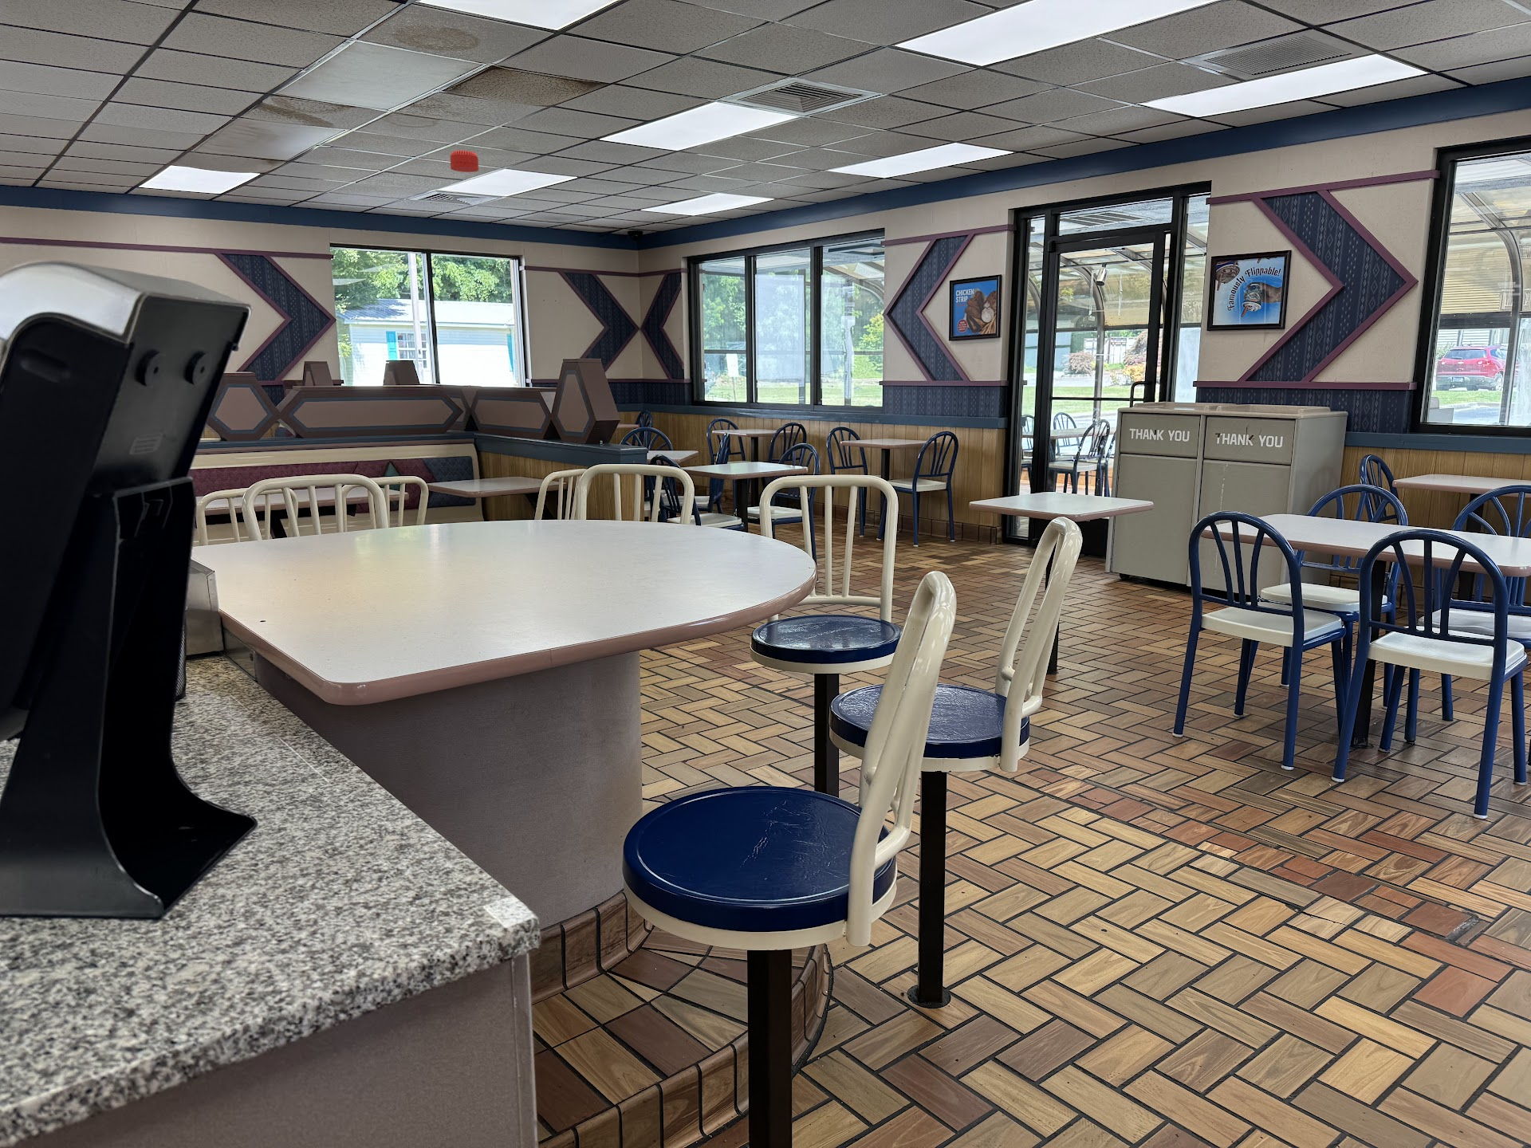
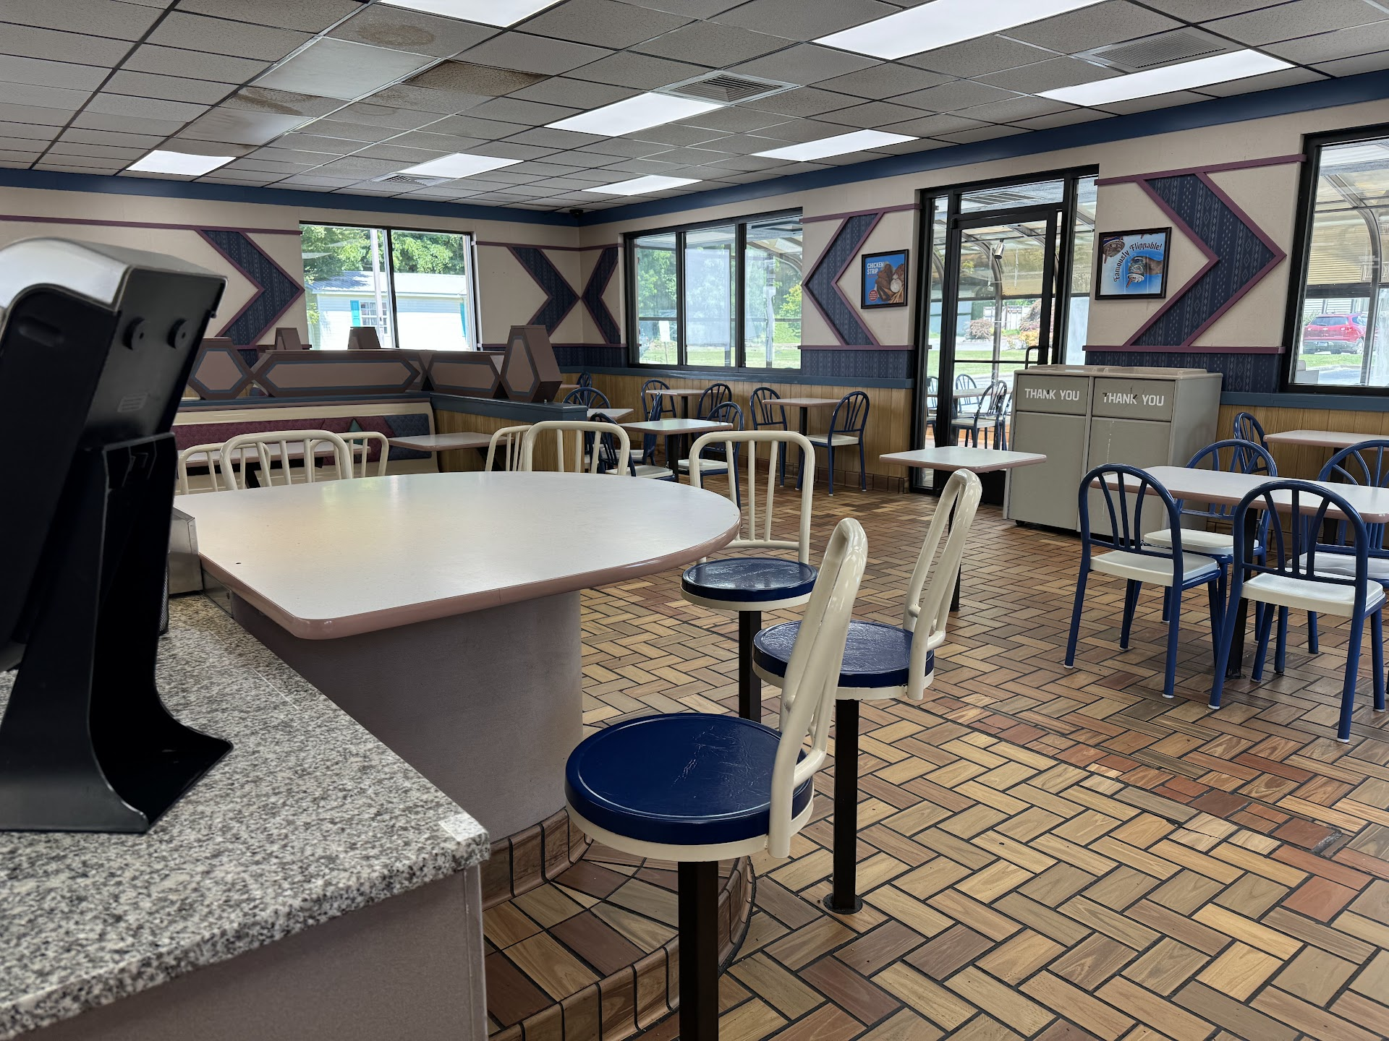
- smoke detector (464, 160)
